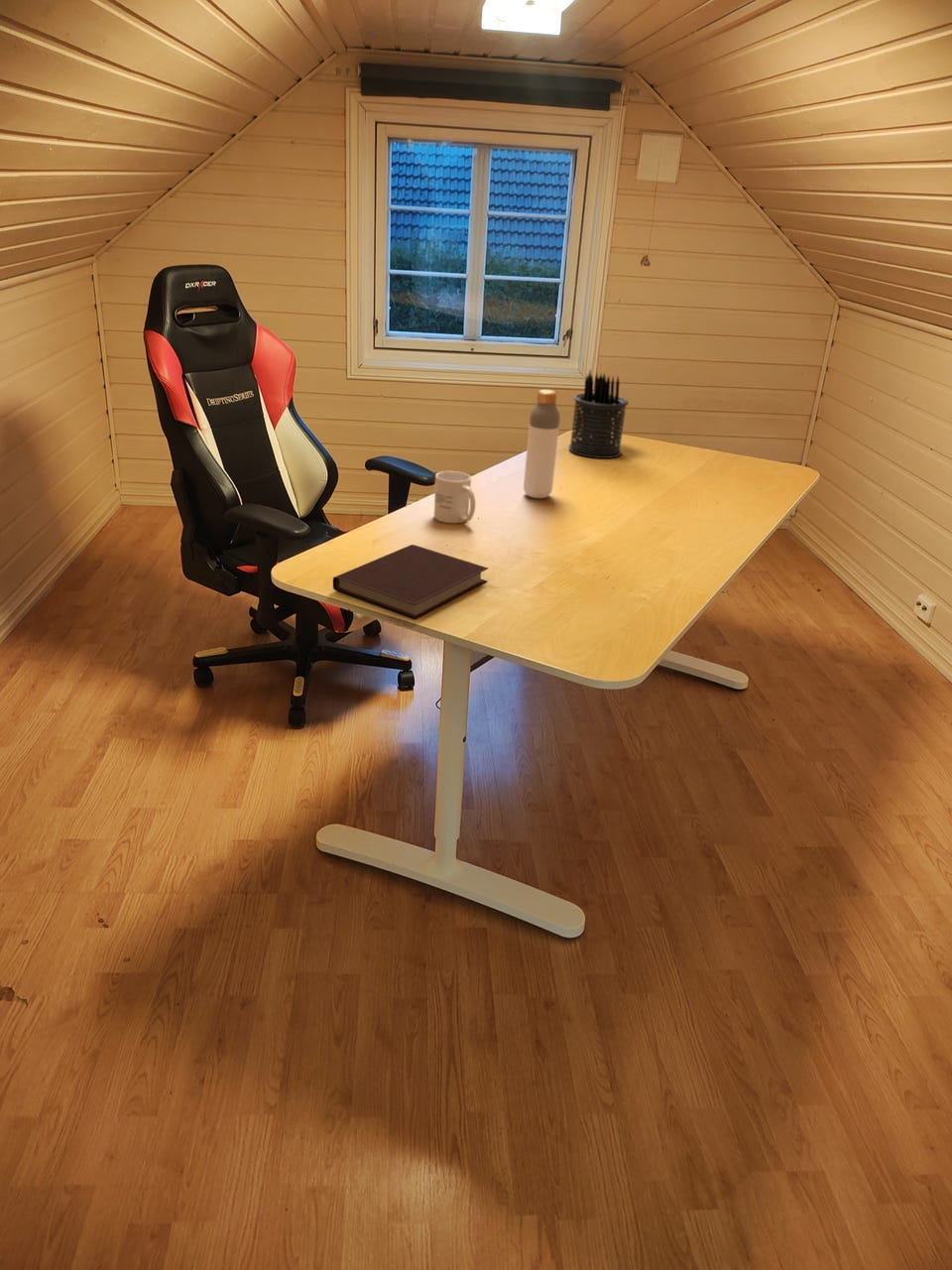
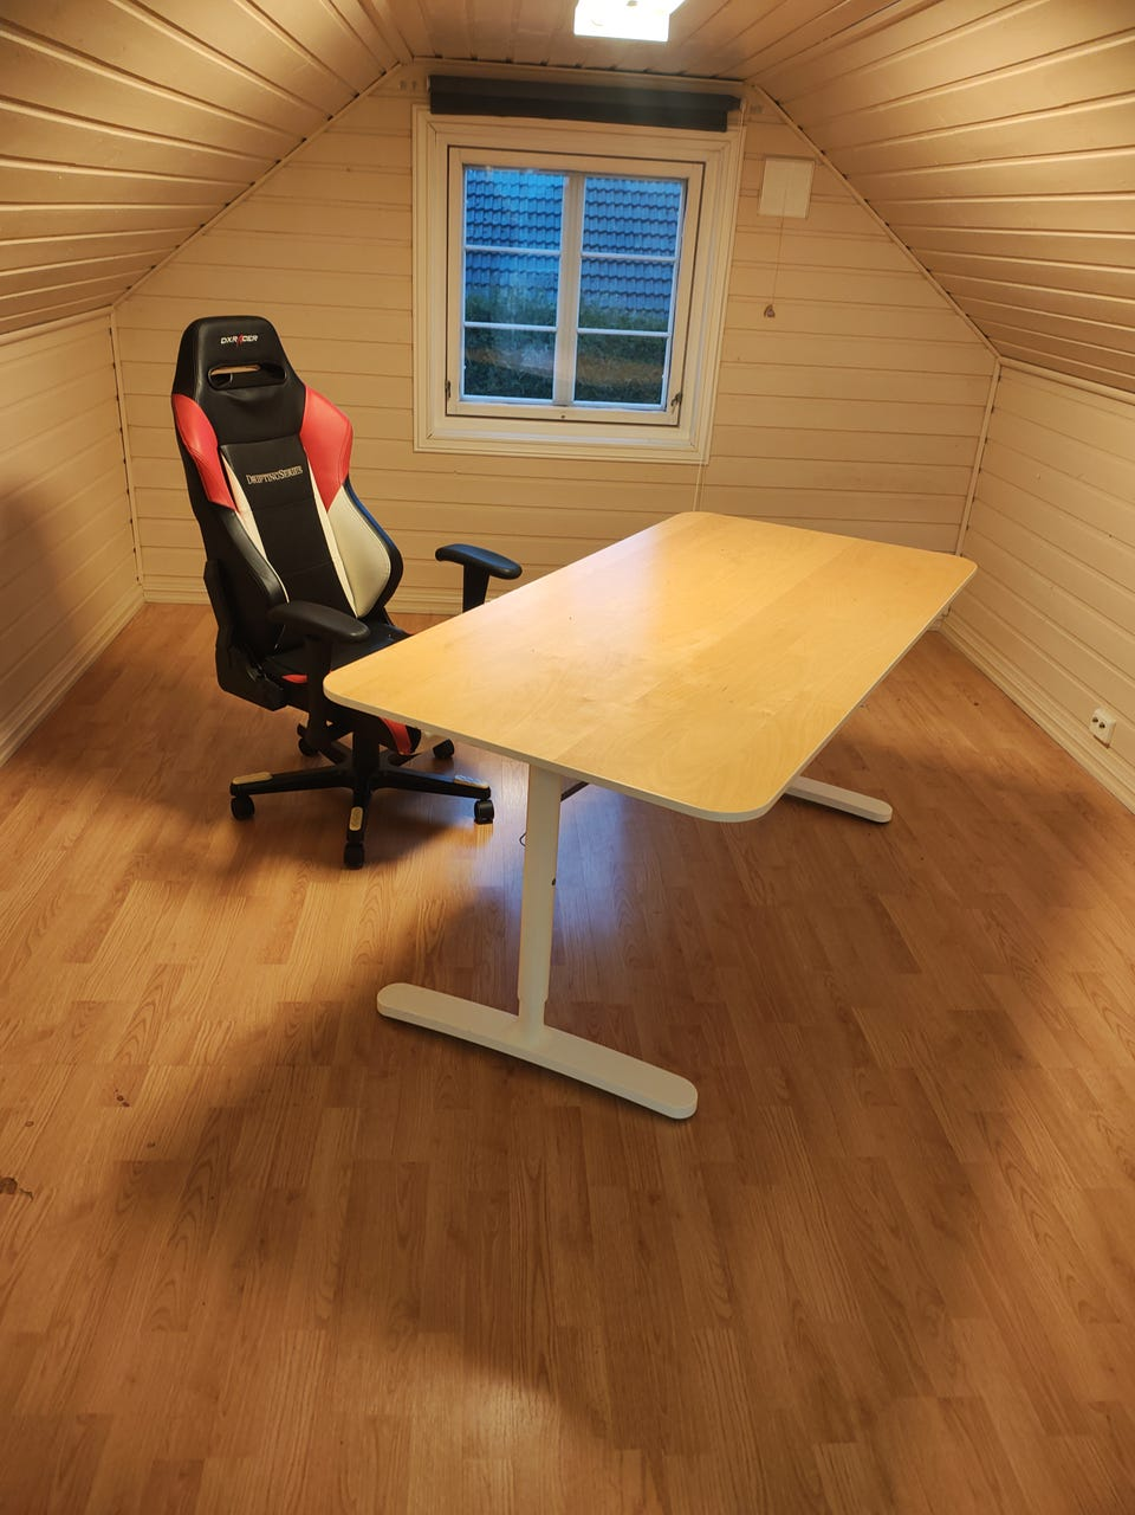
- pen holder (599, 412)
- notebook (412, 578)
- mug (457, 498)
- bottle (541, 444)
